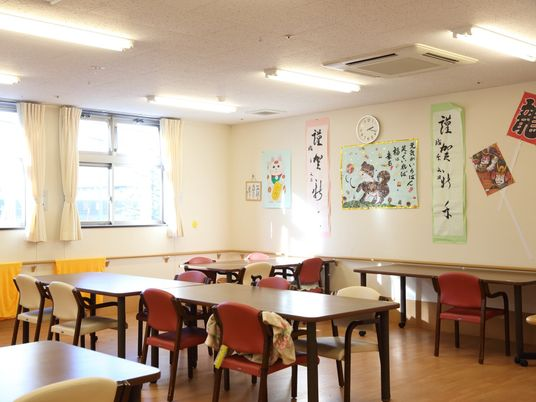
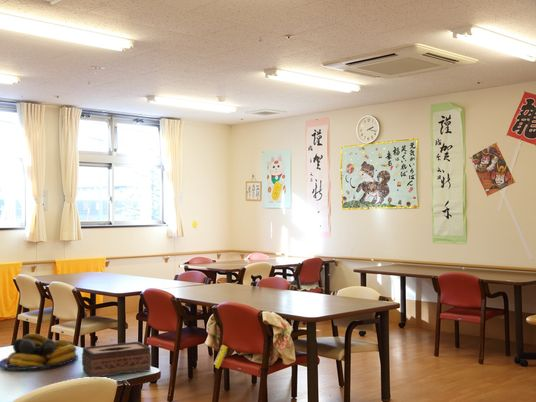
+ fruit bowl (38, 347)
+ tissue box (116, 359)
